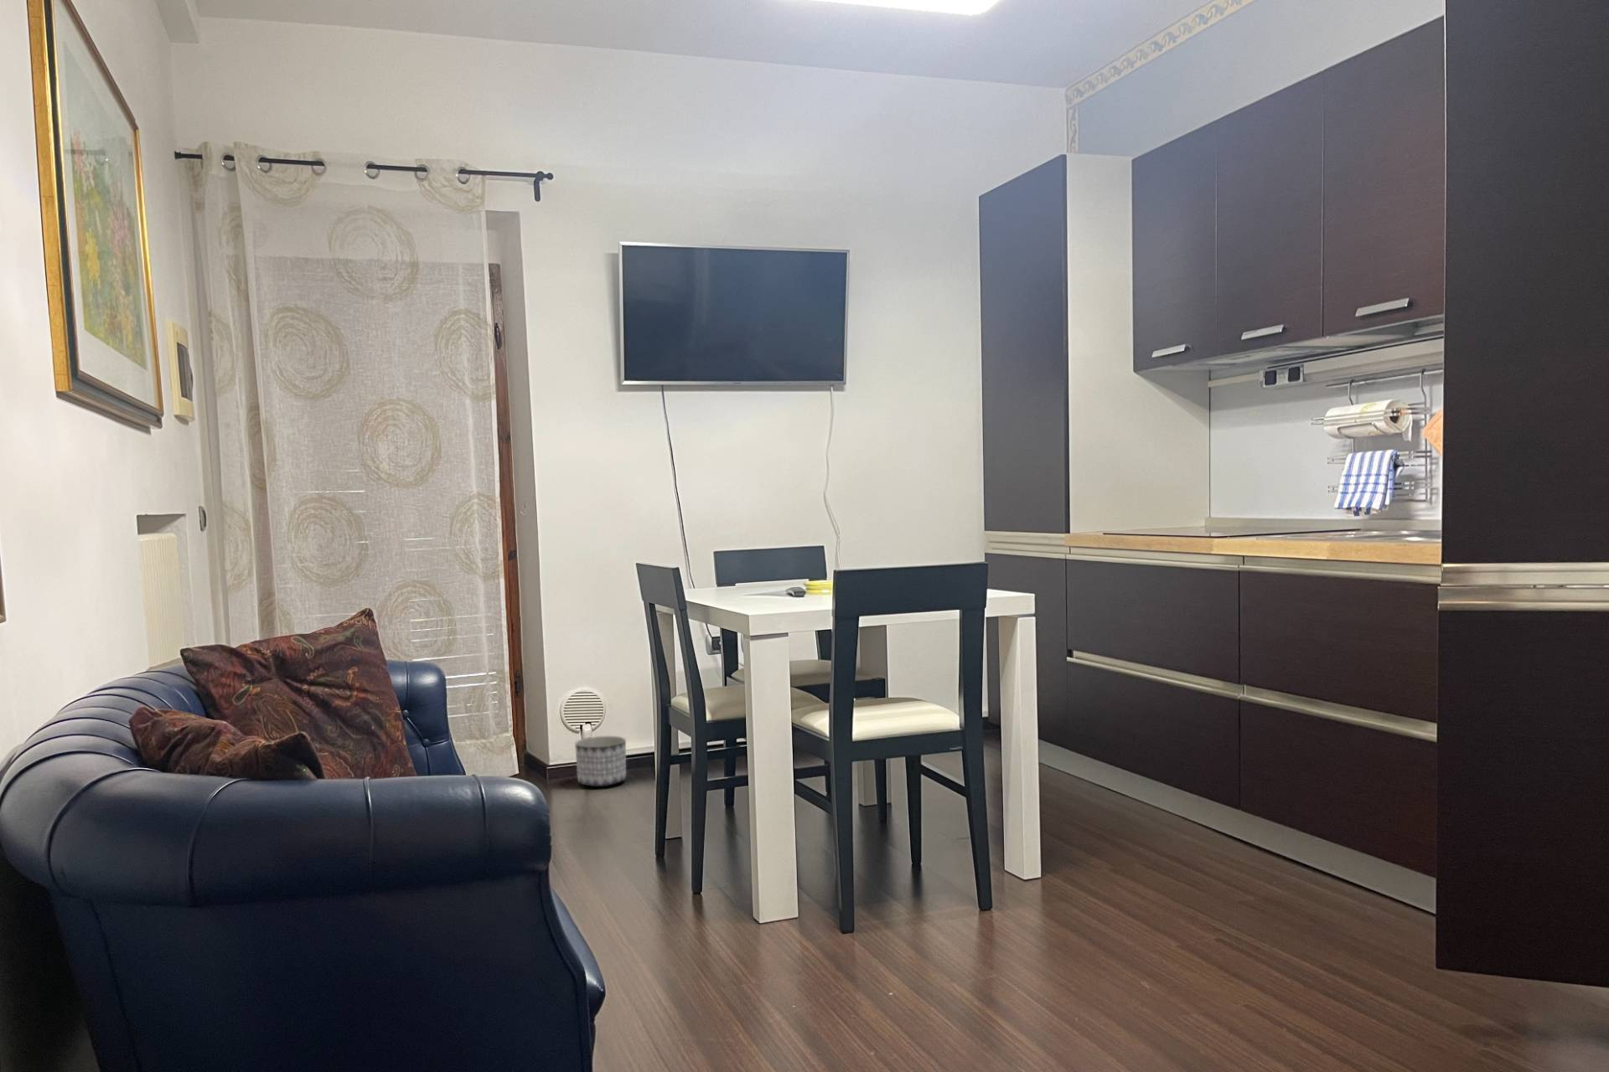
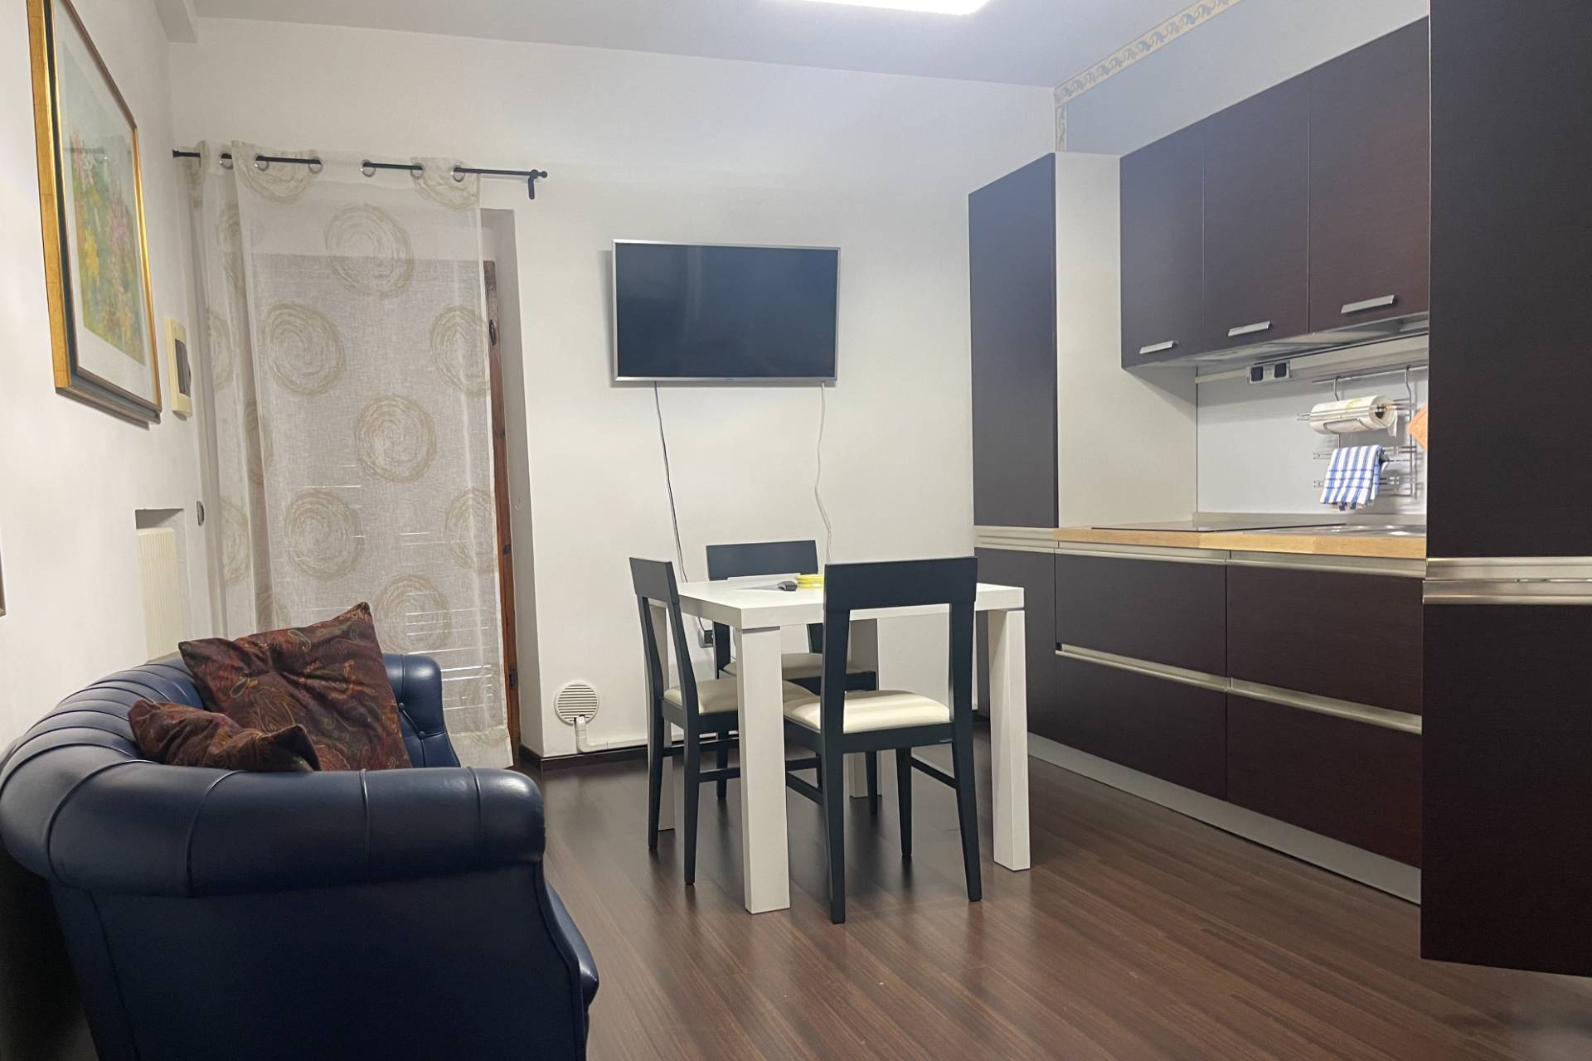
- planter (601, 762)
